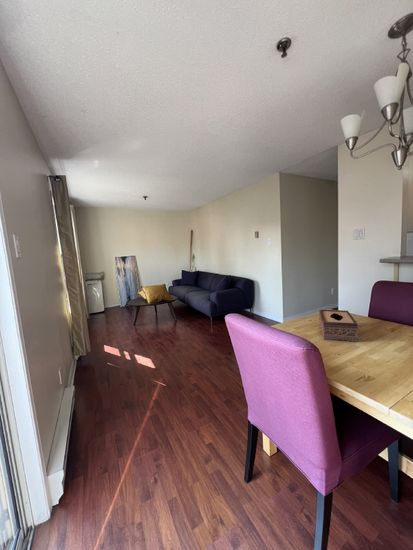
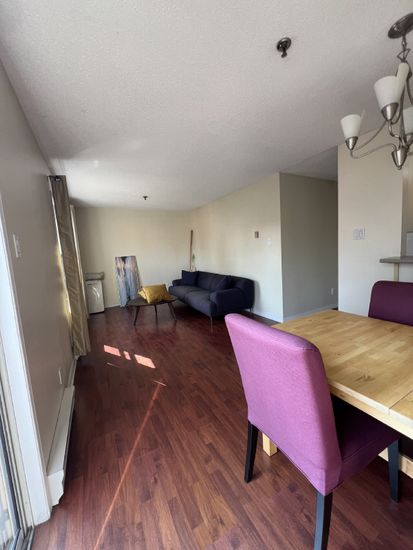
- tissue box (336, 324)
